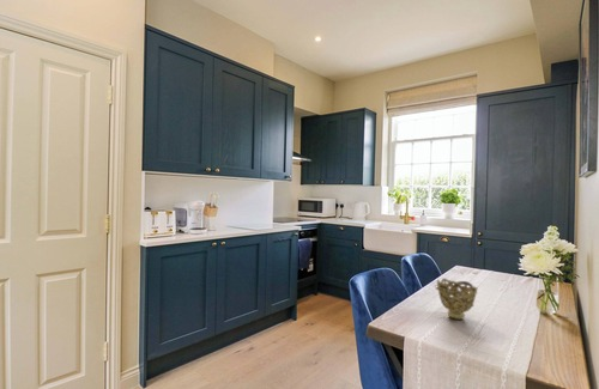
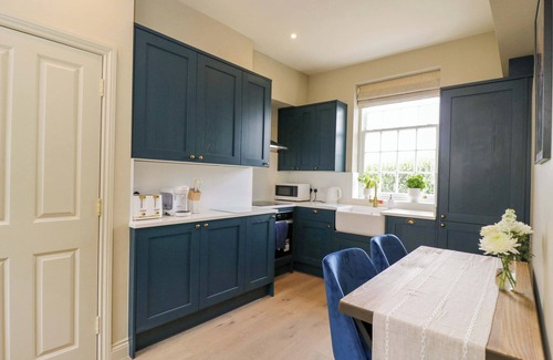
- decorative bowl (455, 299)
